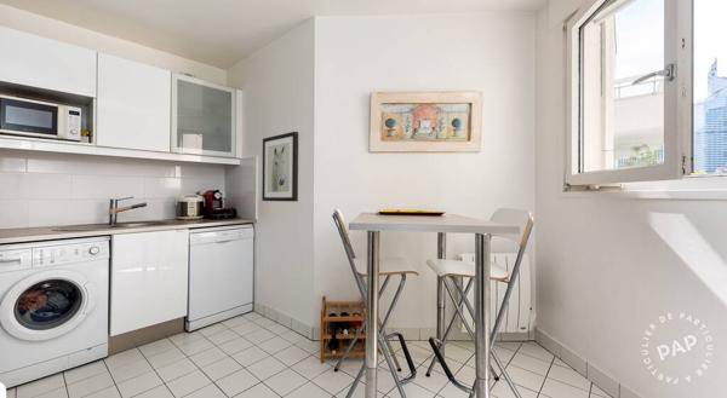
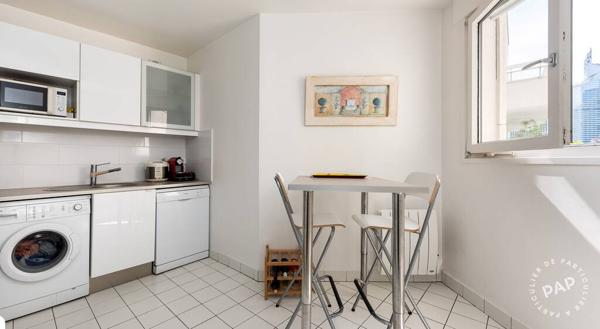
- wall art (279, 168)
